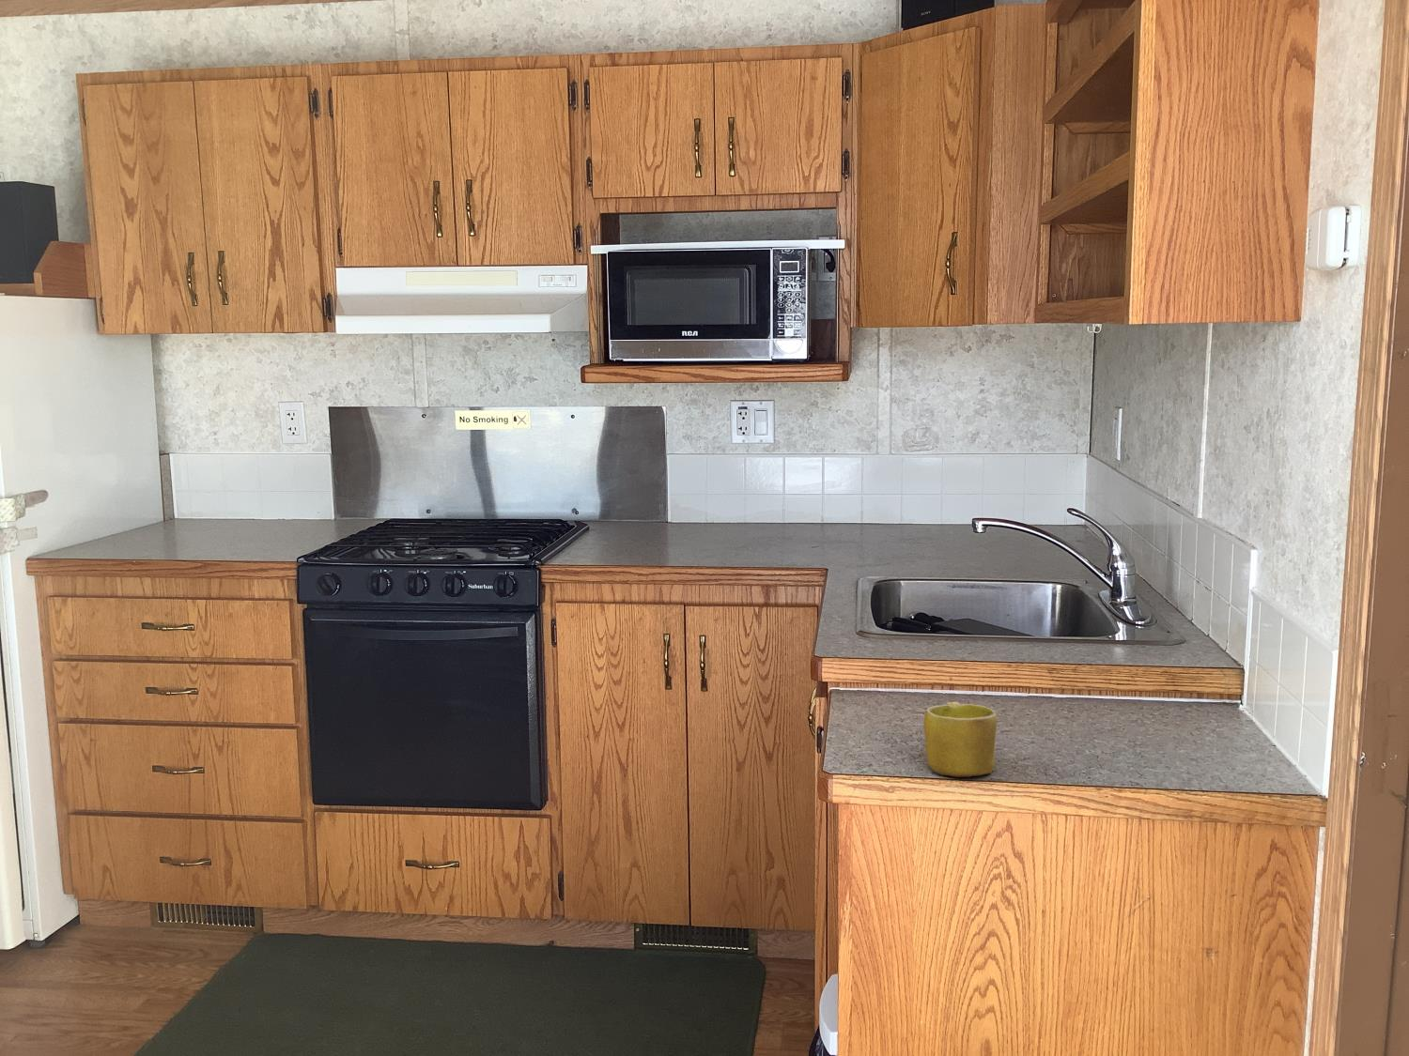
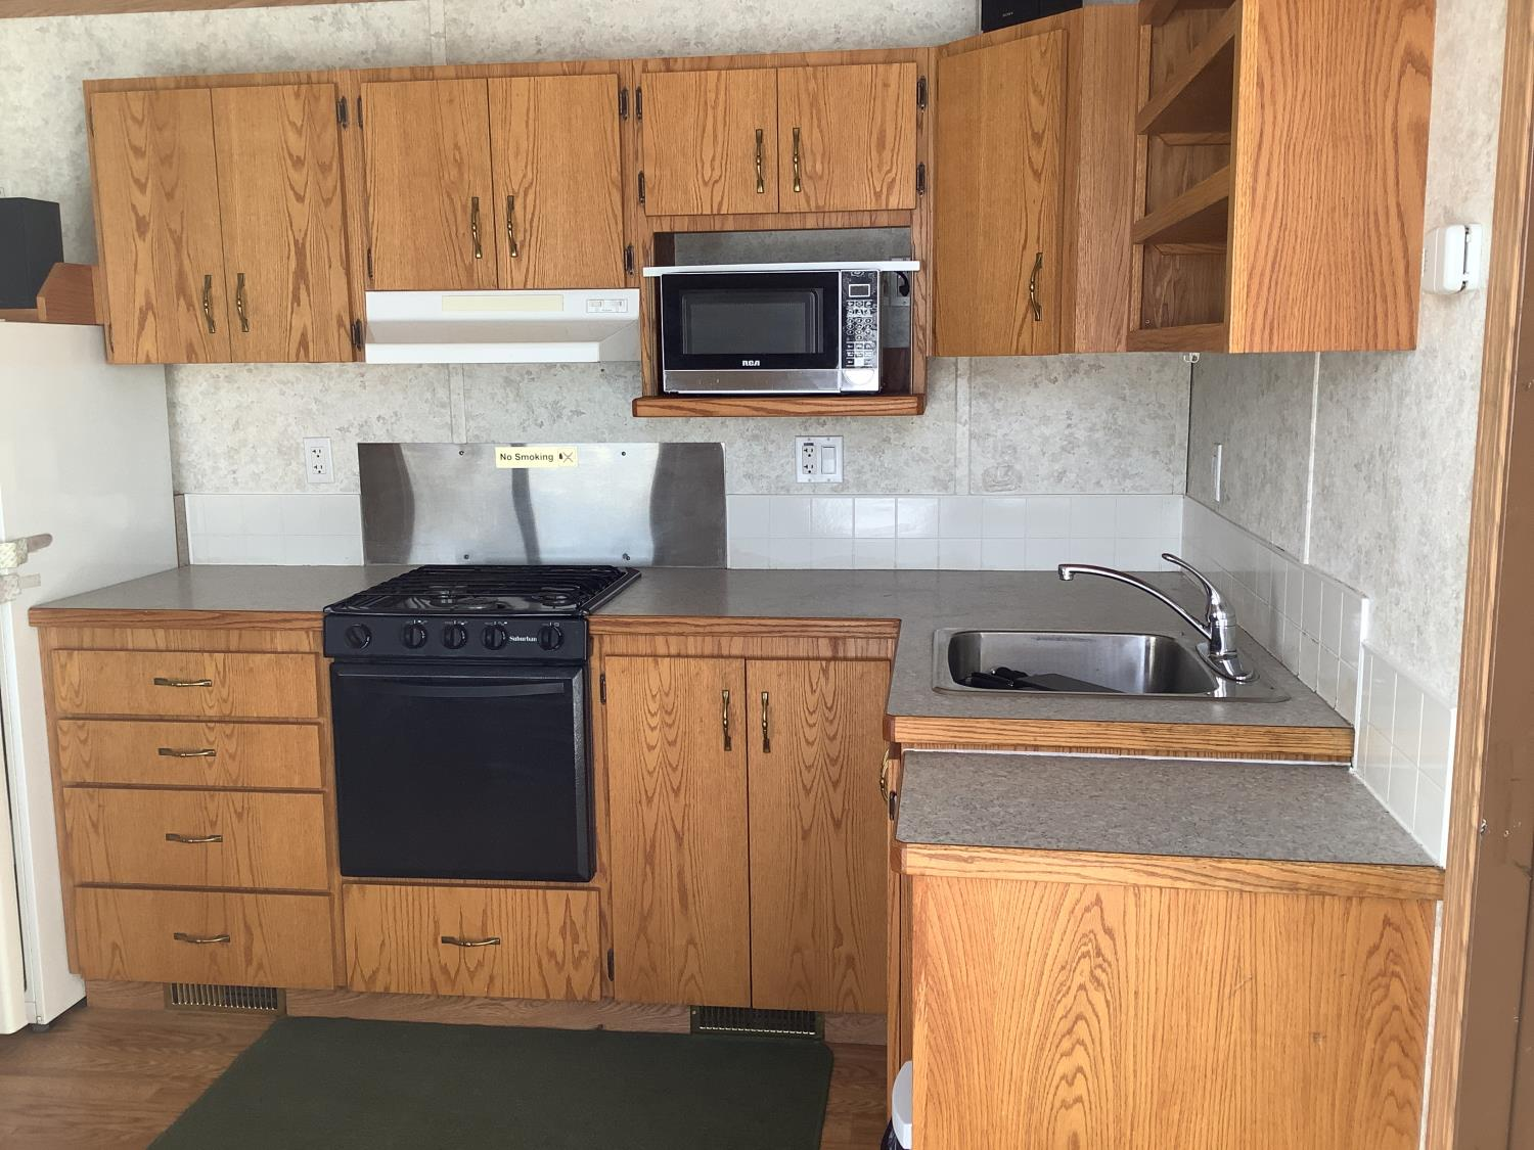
- mug (960, 735)
